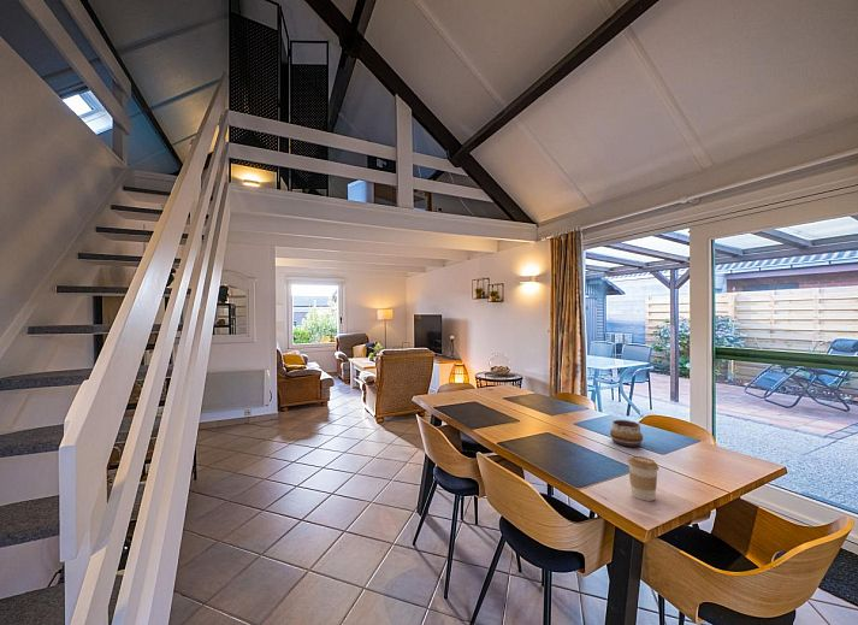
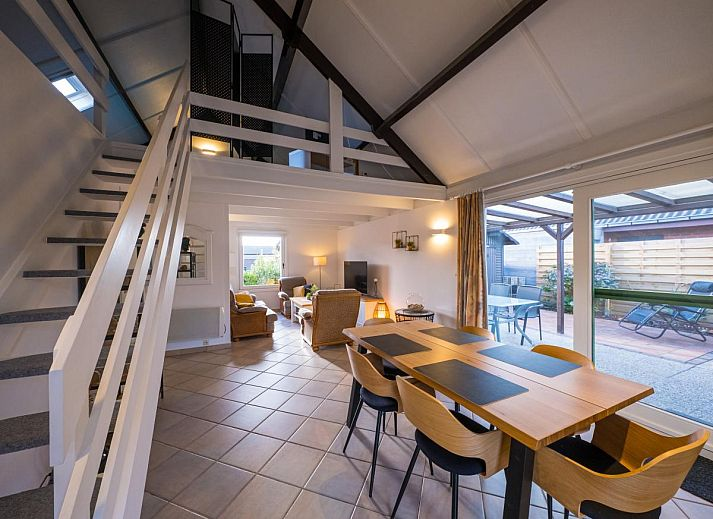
- coffee cup (643, 476)
- decorative bowl (626, 432)
